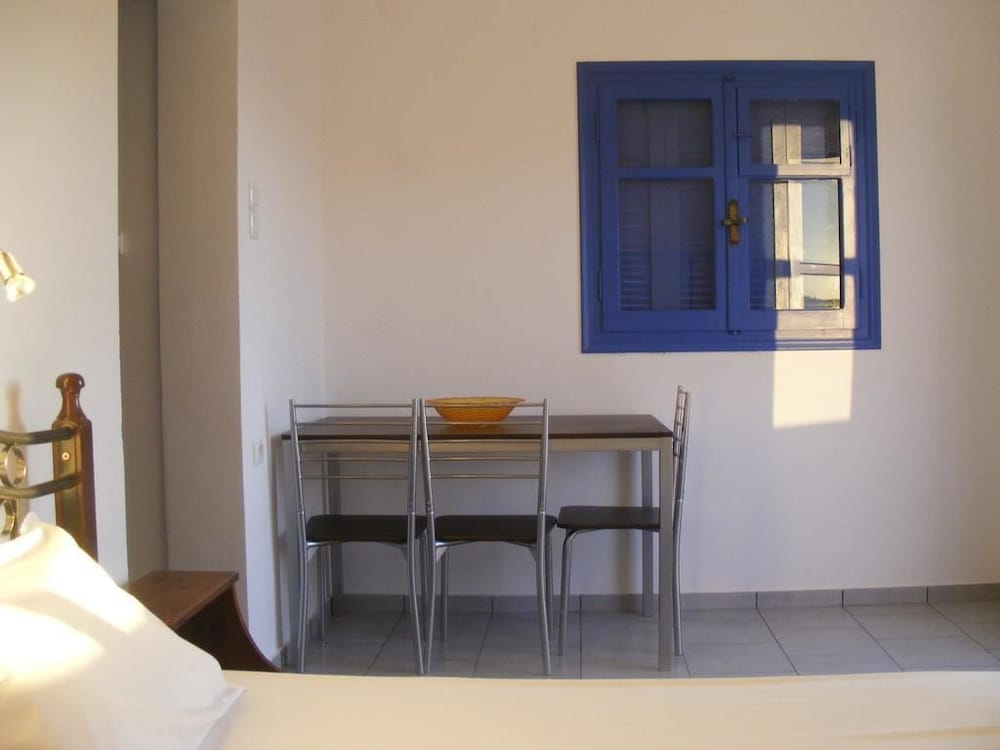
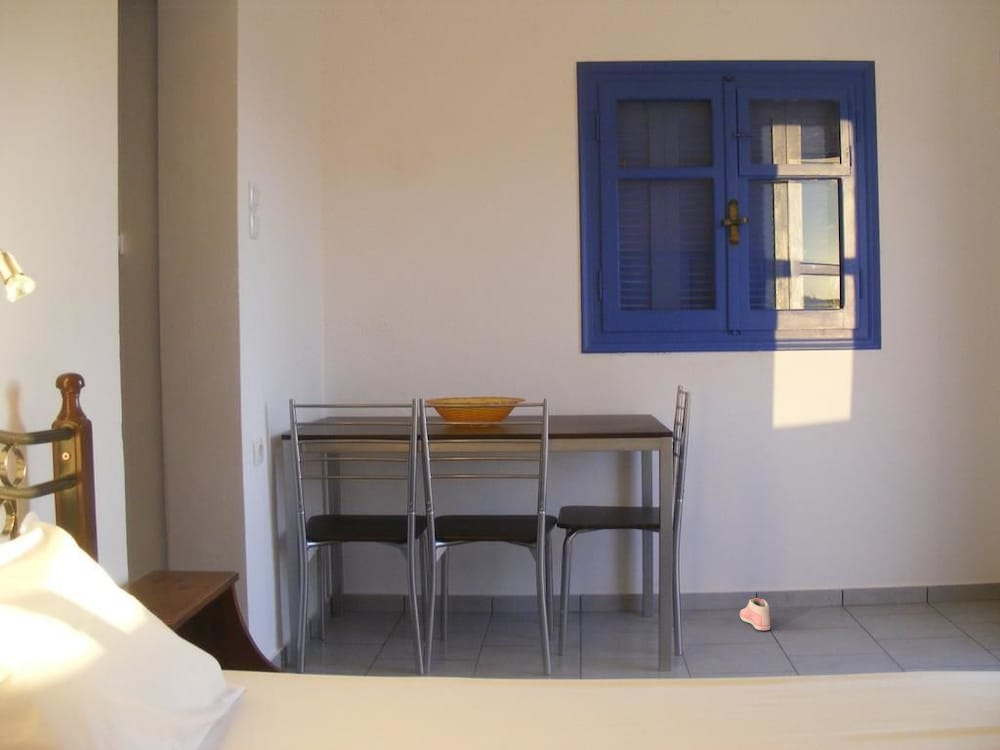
+ sneaker (755, 609)
